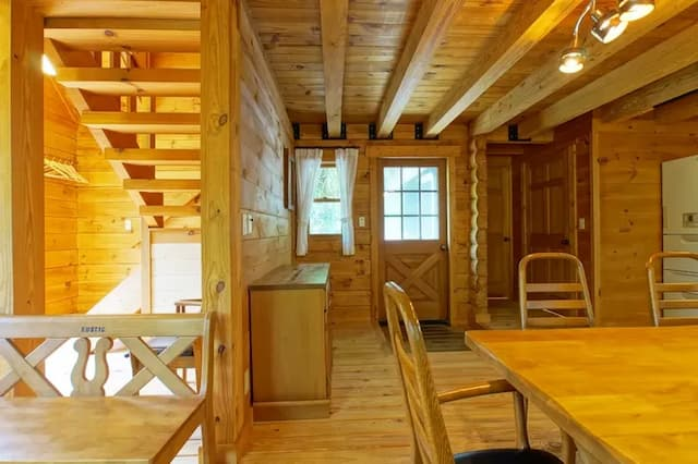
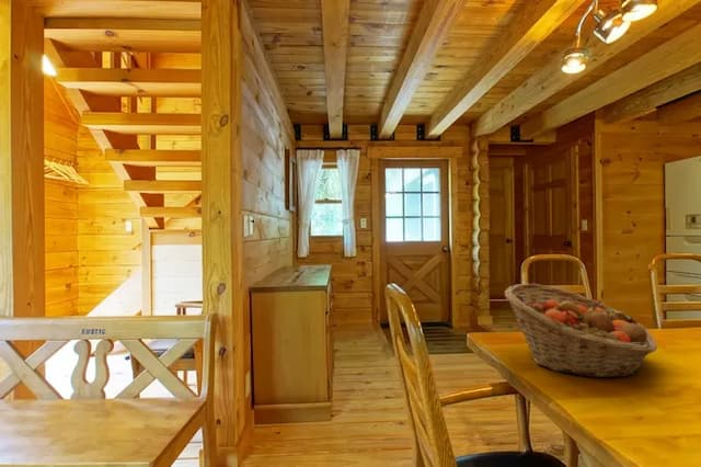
+ fruit basket (575, 323)
